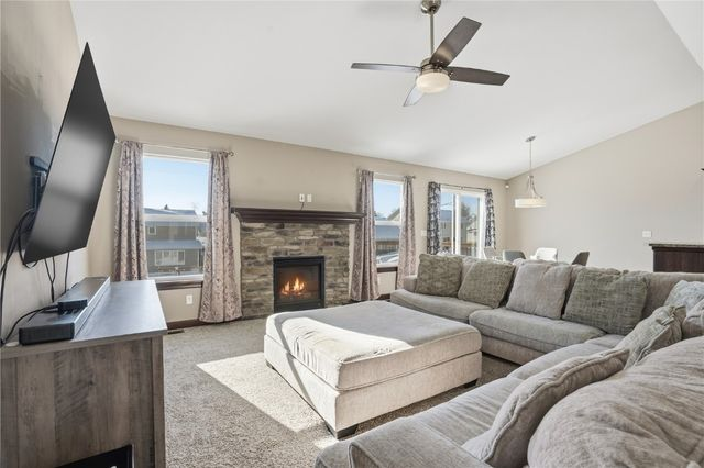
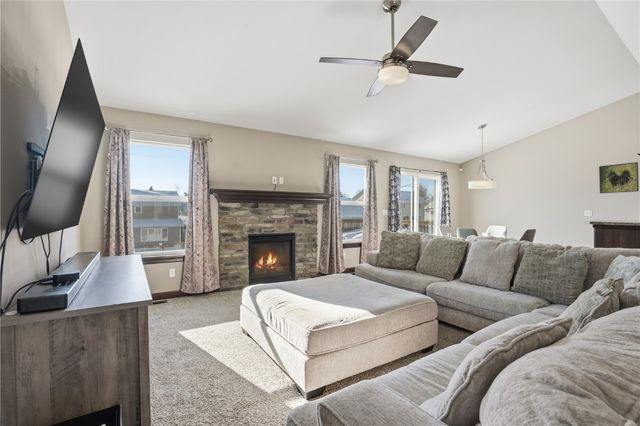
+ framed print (618, 178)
